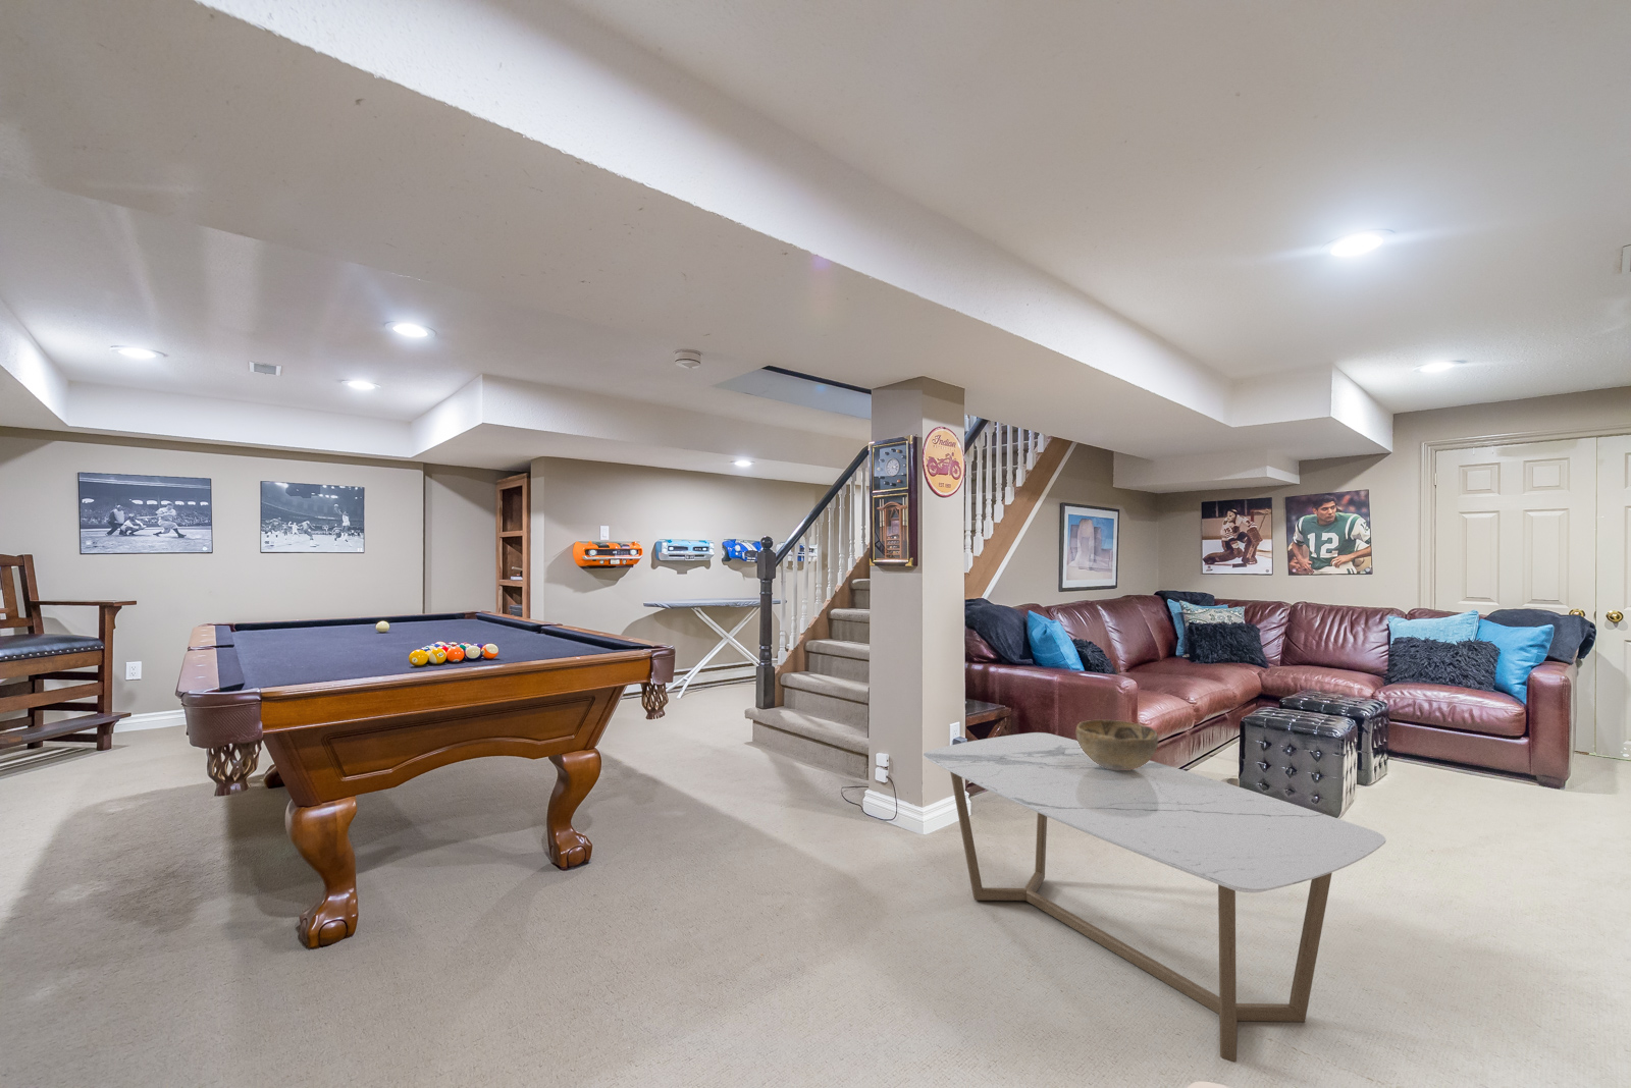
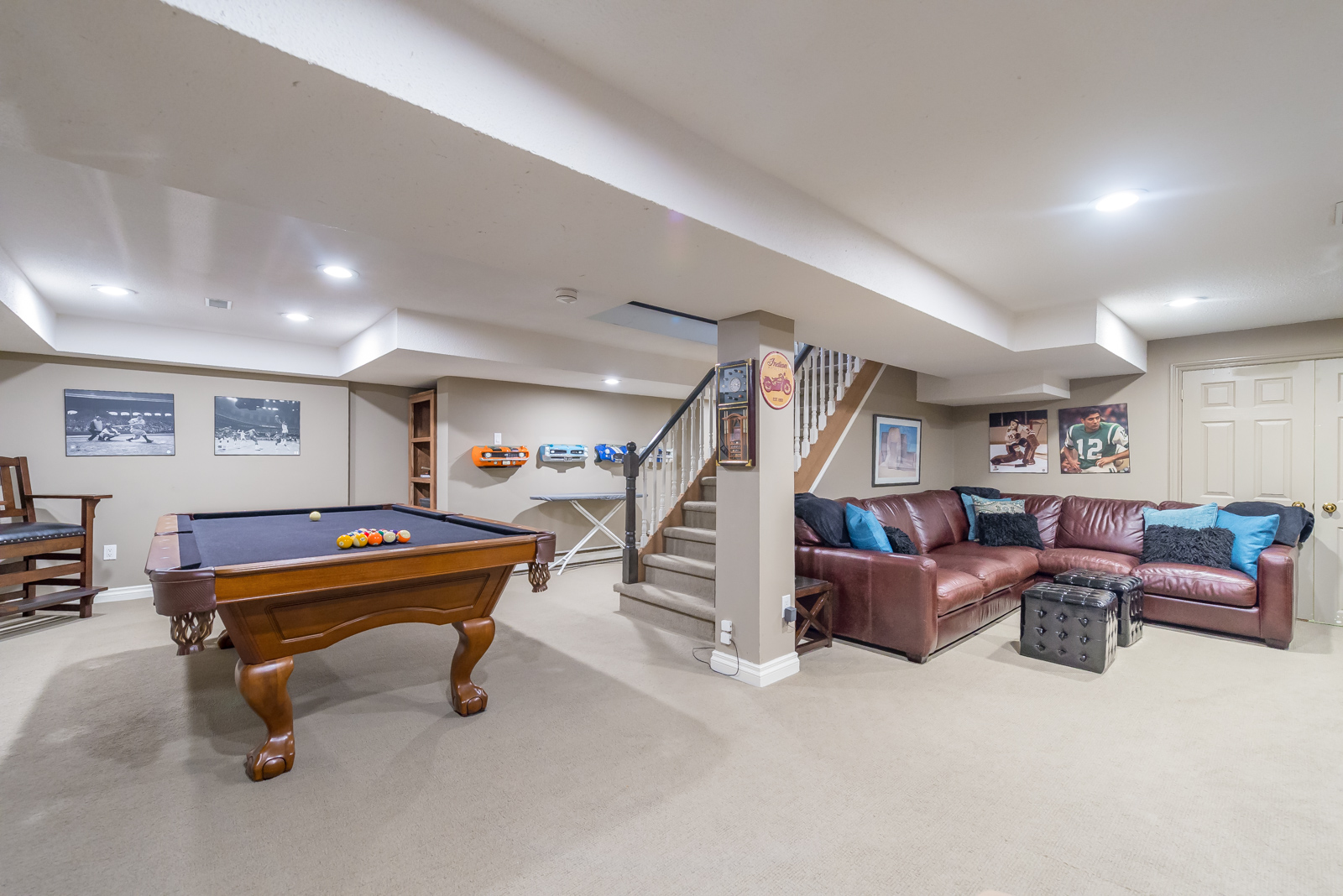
- decorative bowl (1115, 747)
- coffee table (1123, 848)
